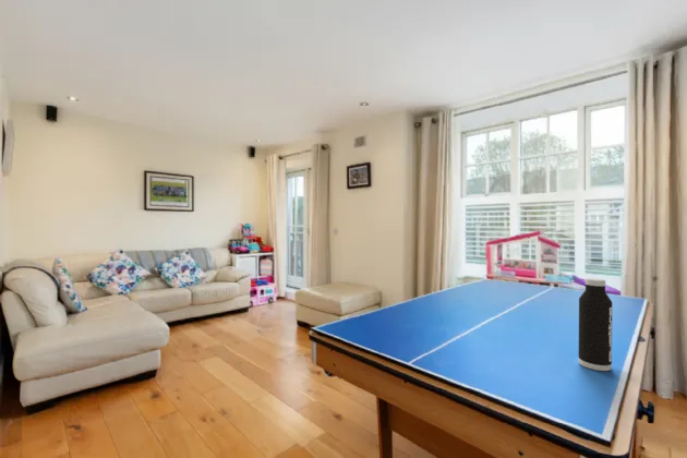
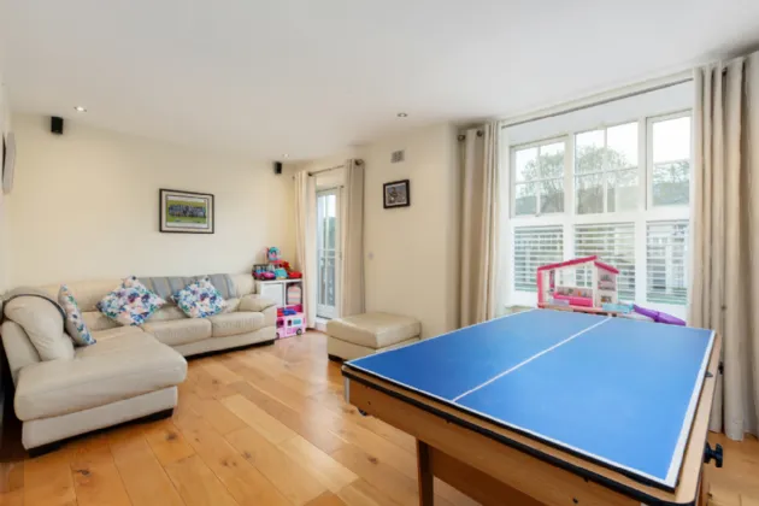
- water bottle (594, 322)
